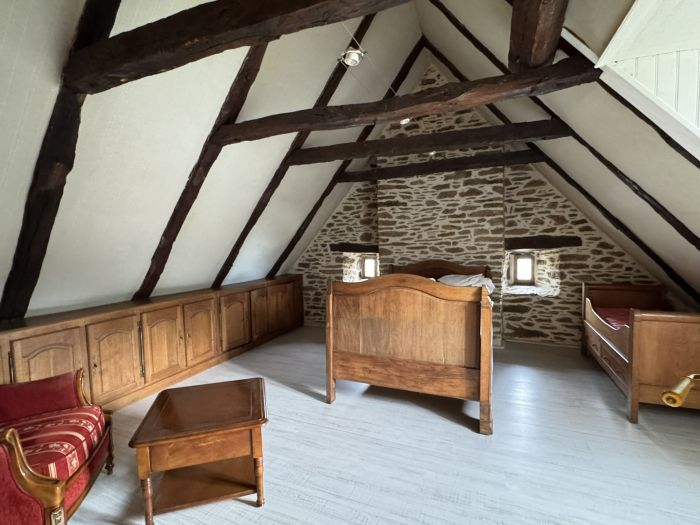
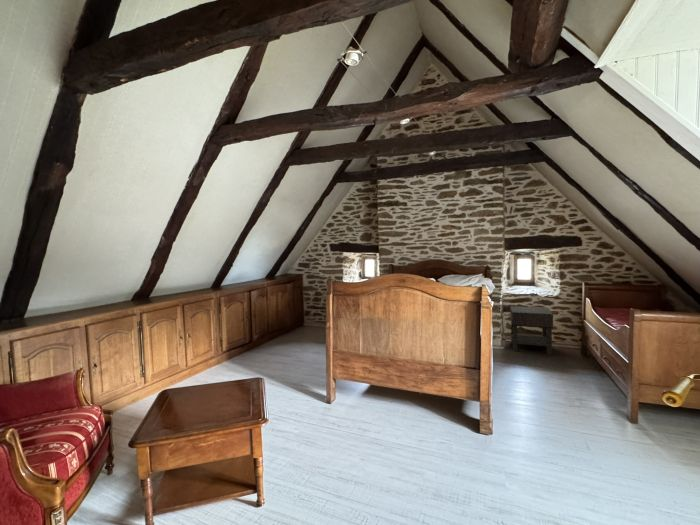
+ nightstand (530, 326)
